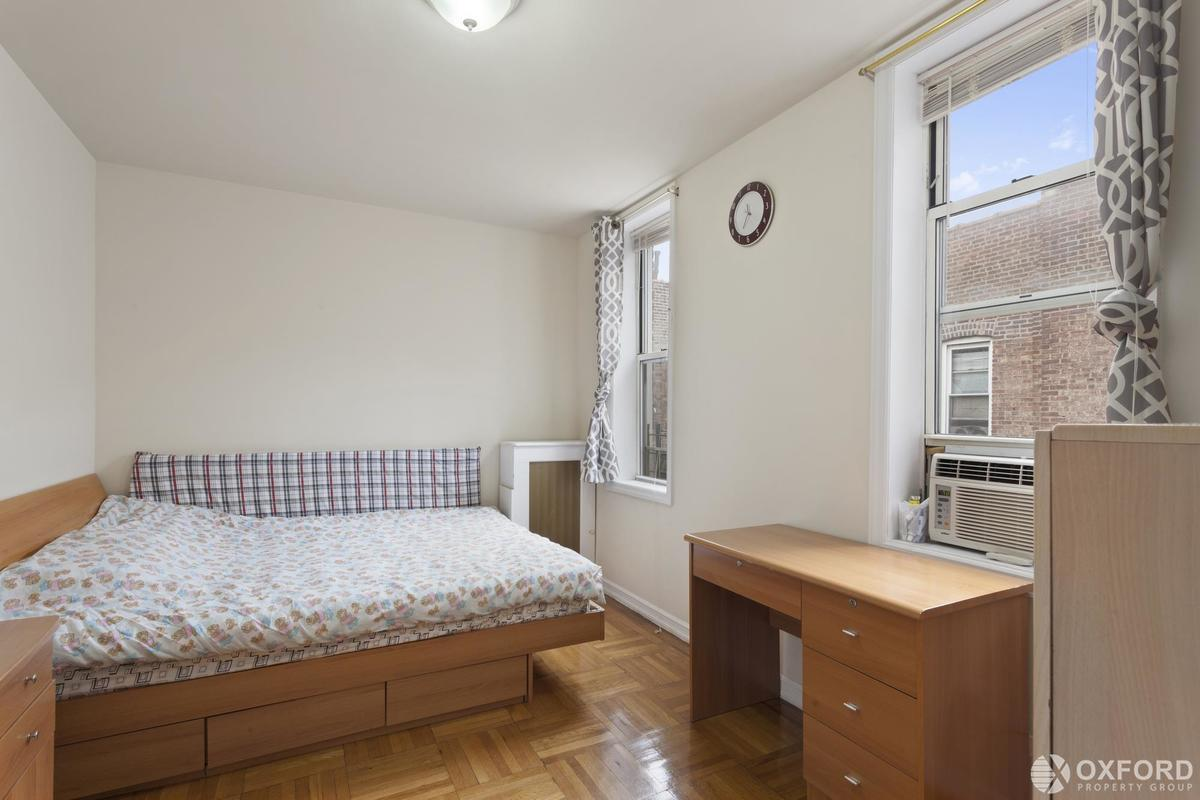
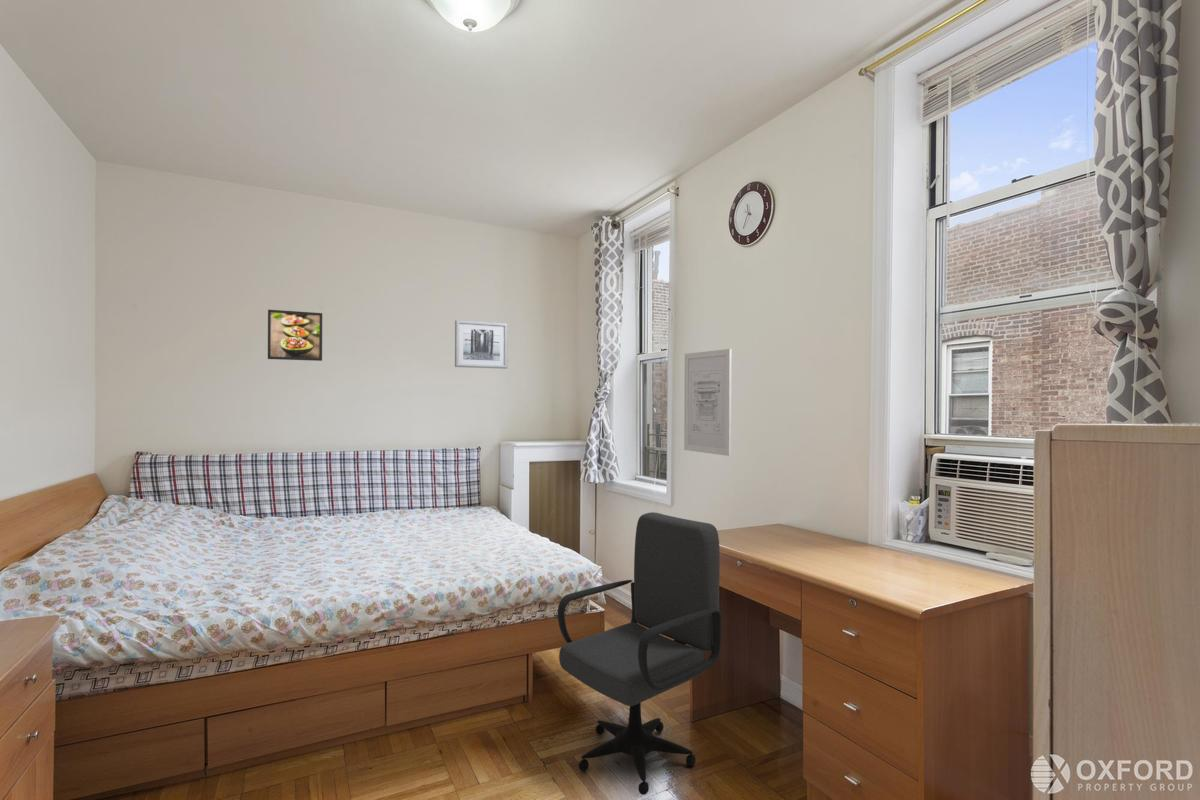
+ wall art (481, 344)
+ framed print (295, 335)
+ office chair (638, 640)
+ wall art (706, 402)
